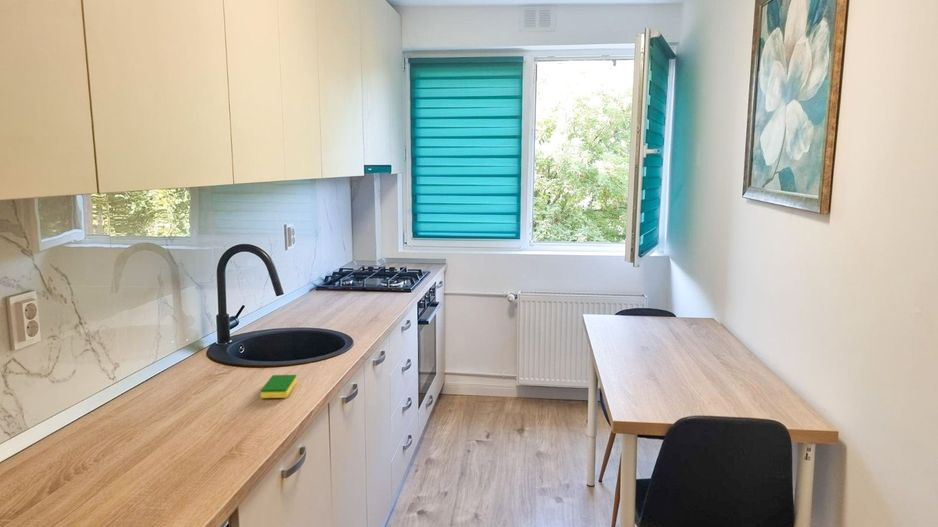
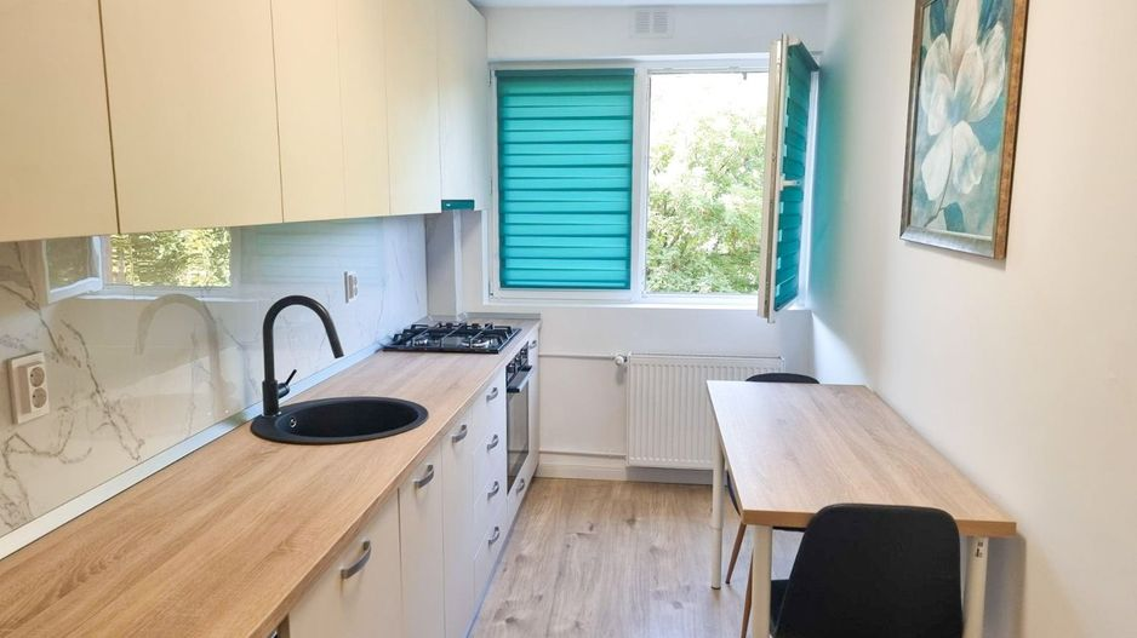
- dish sponge (279, 386)
